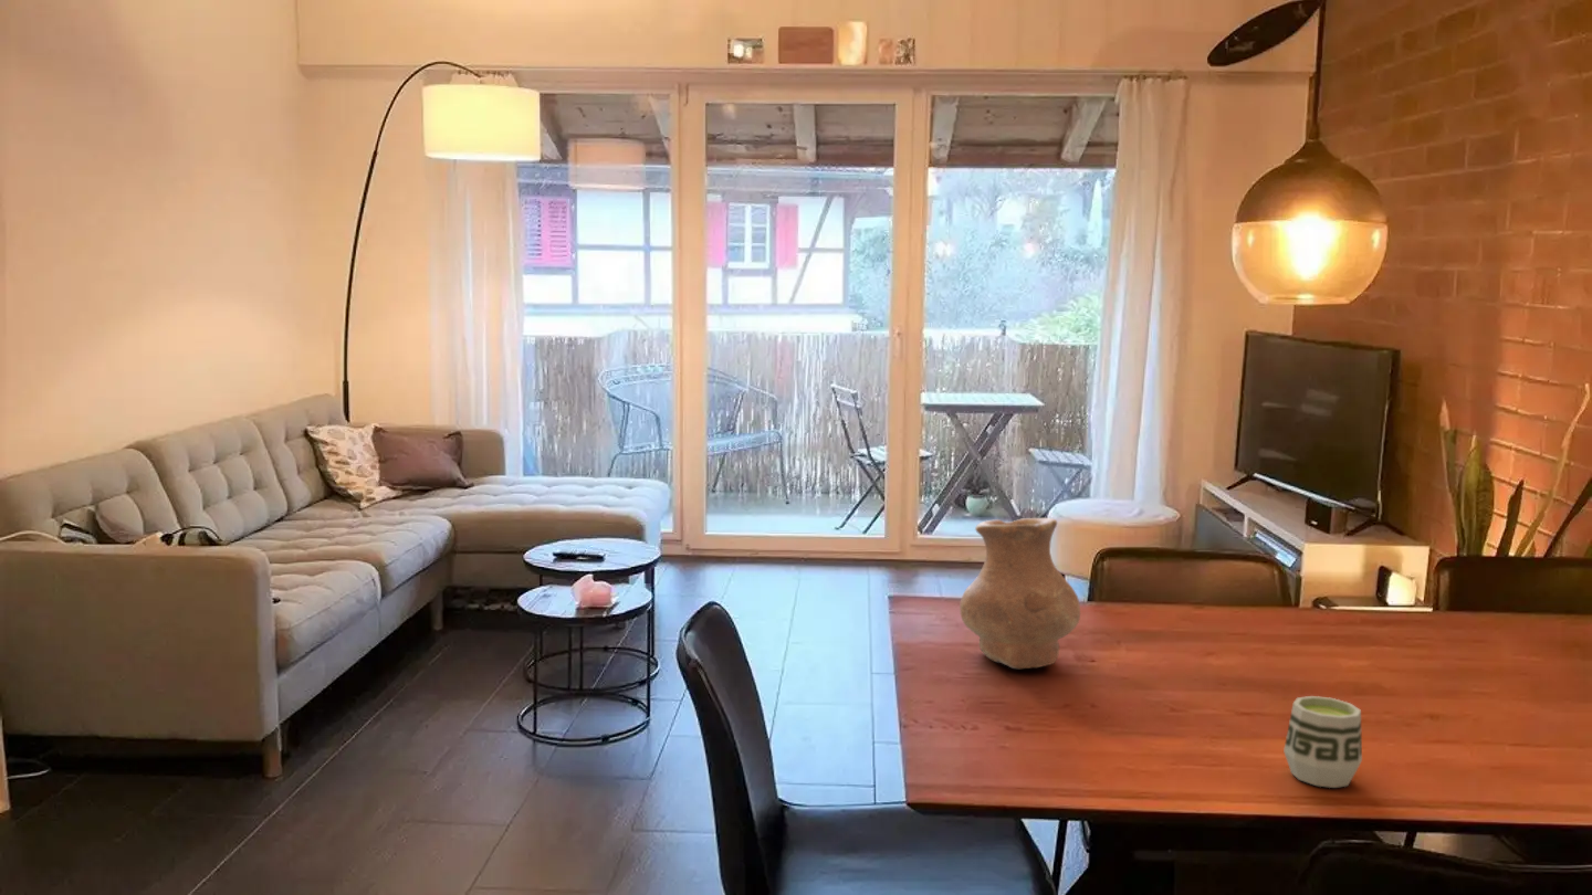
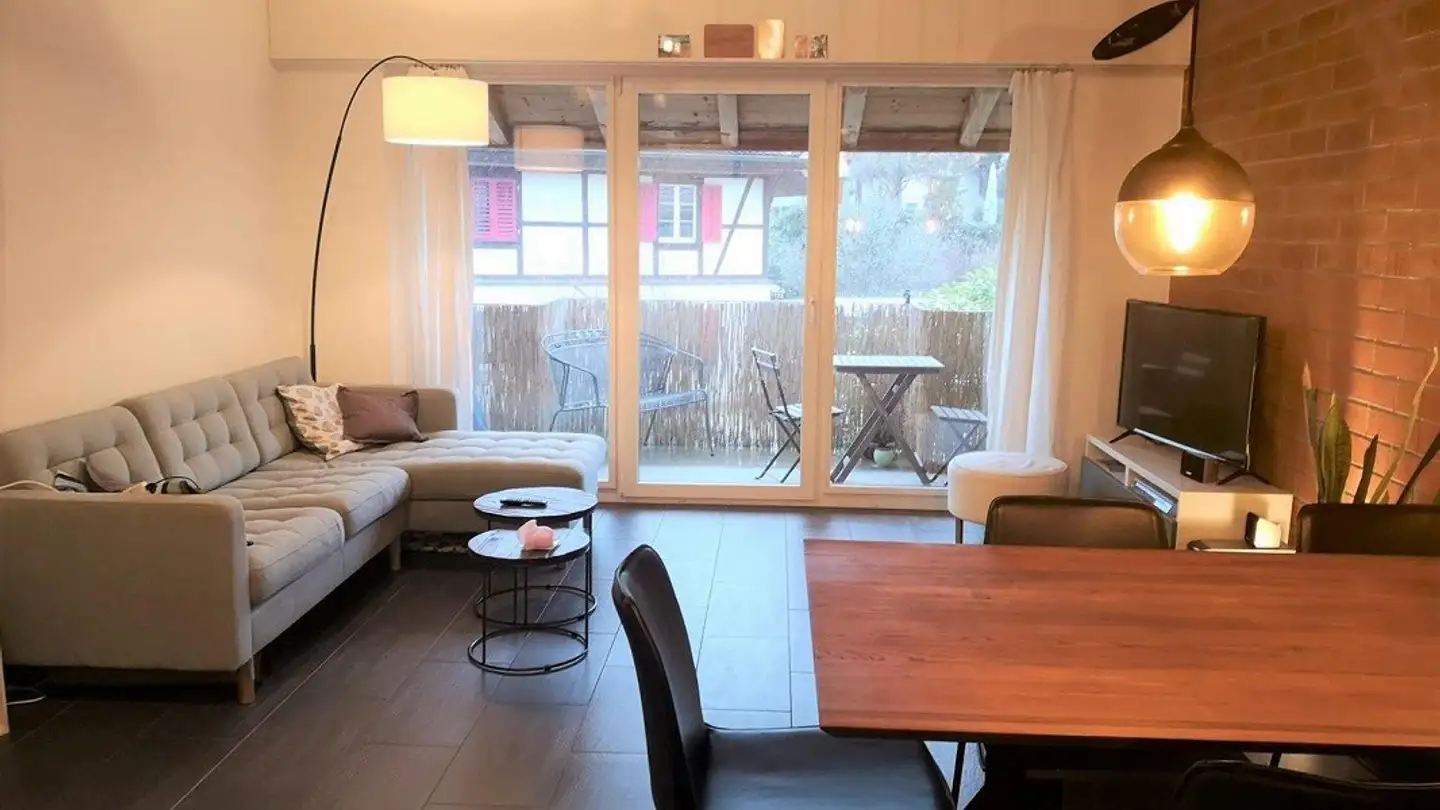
- cup (1323, 741)
- vase (1020, 589)
